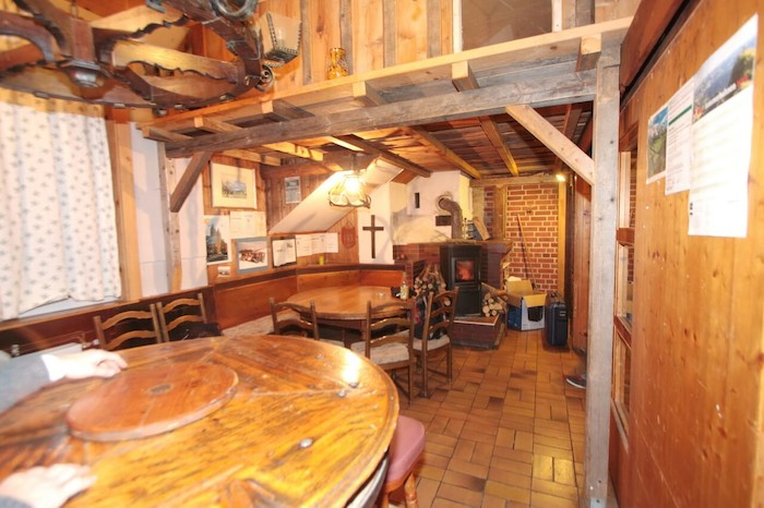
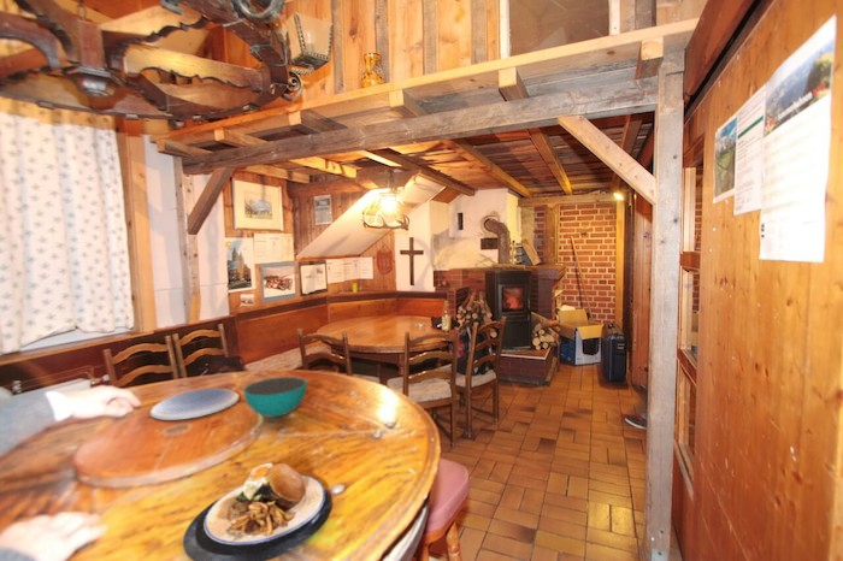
+ bowl (276, 400)
+ plate (196, 398)
+ plate (260, 497)
